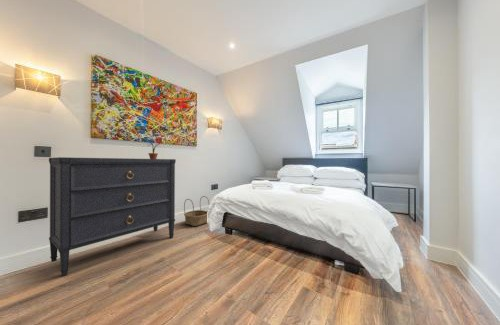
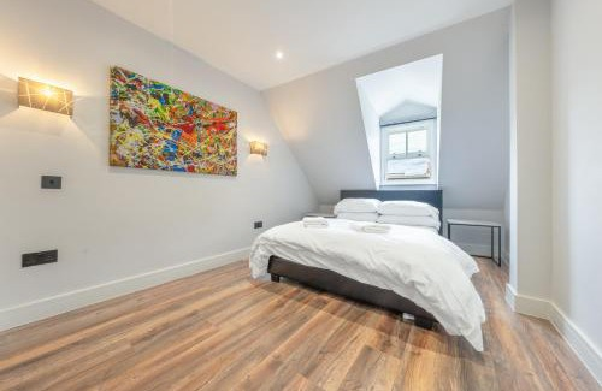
- potted plant (156, 145)
- basket (196, 210)
- dresser (121, 203)
